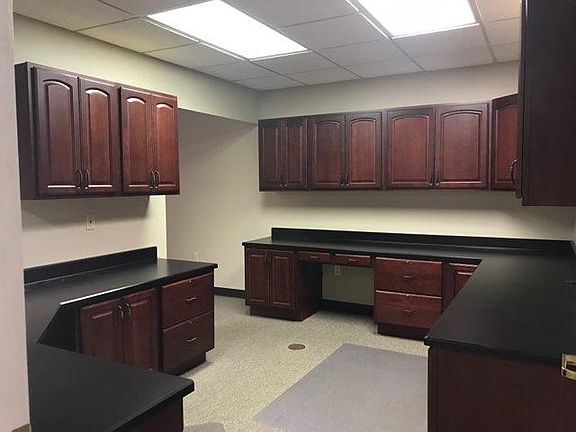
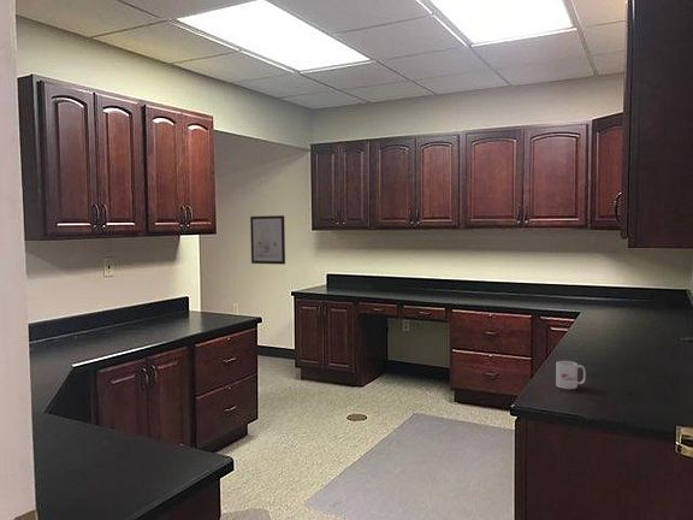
+ mug (570, 374)
+ wall art (267, 240)
